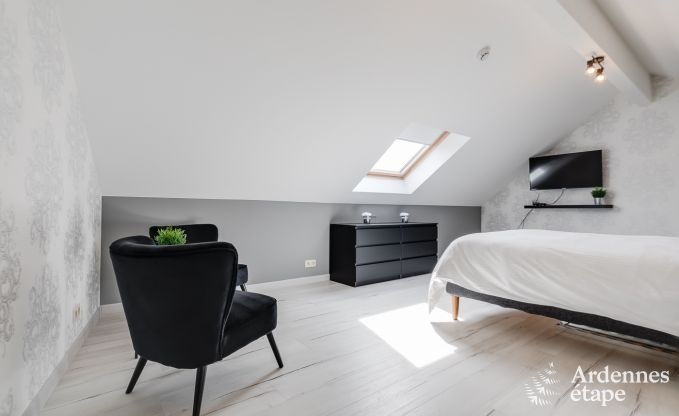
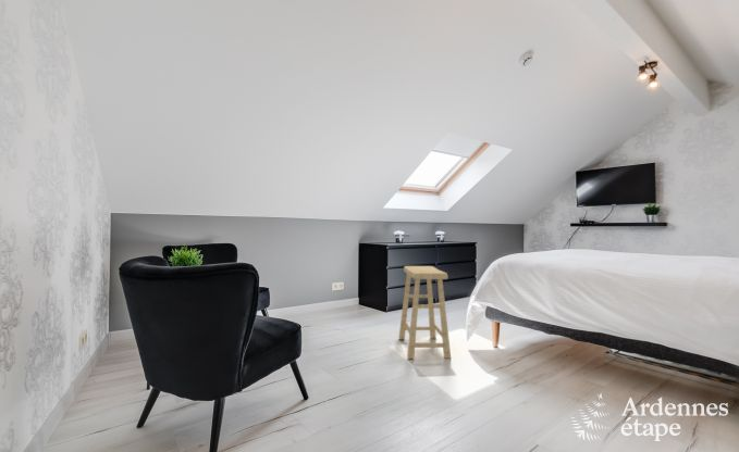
+ stool (422, 307)
